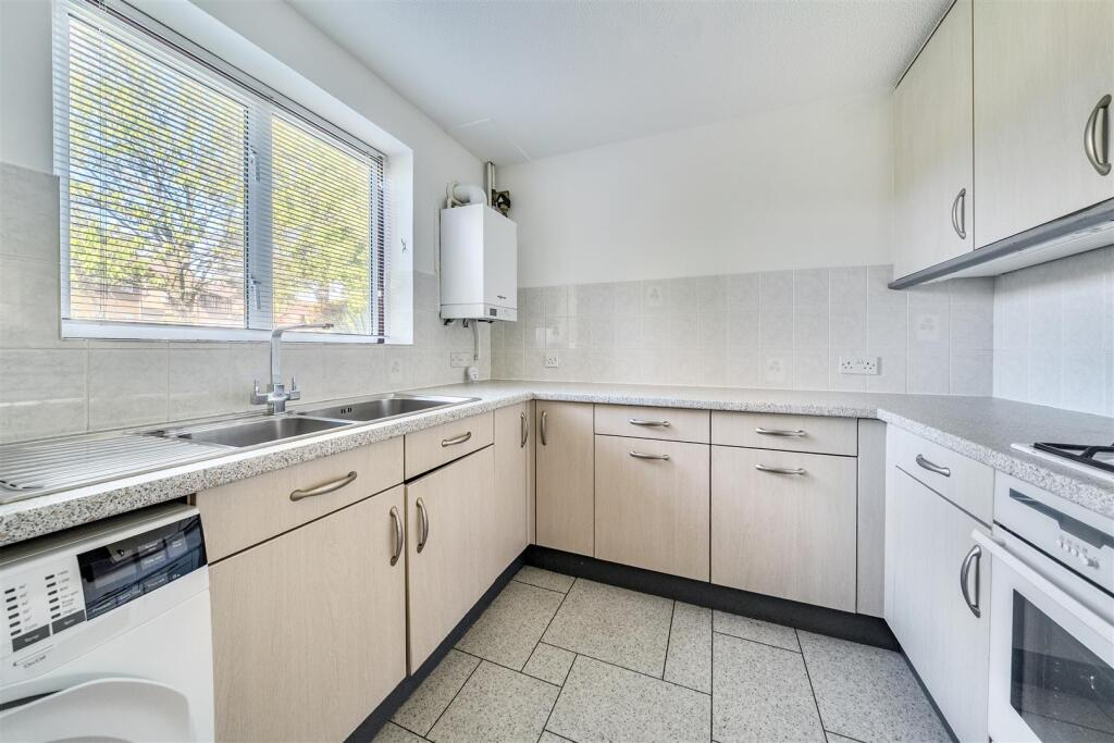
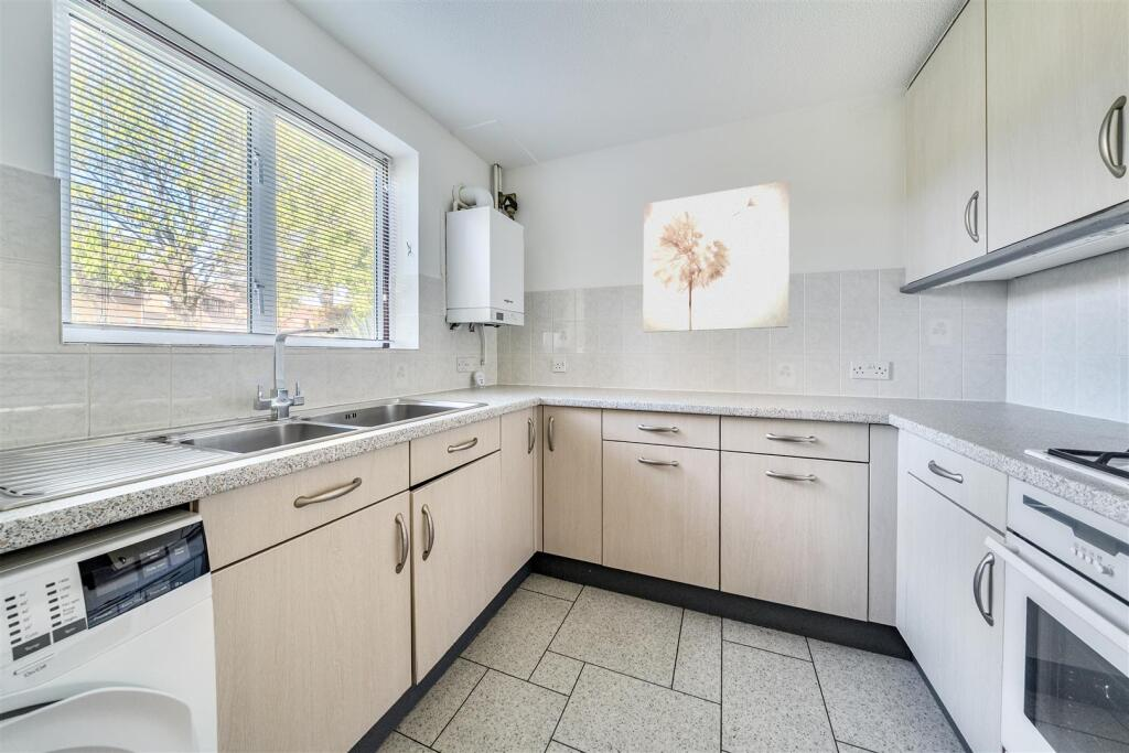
+ wall art (711, 261)
